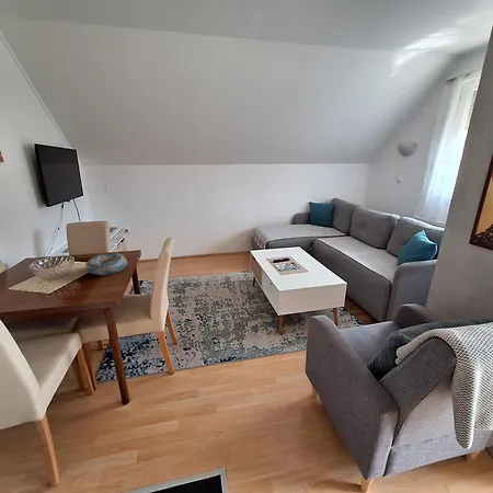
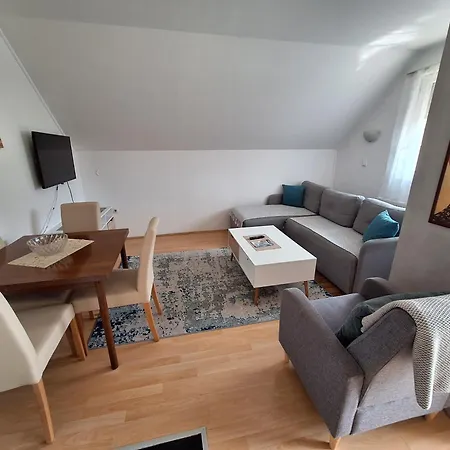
- decorative bowl (106, 264)
